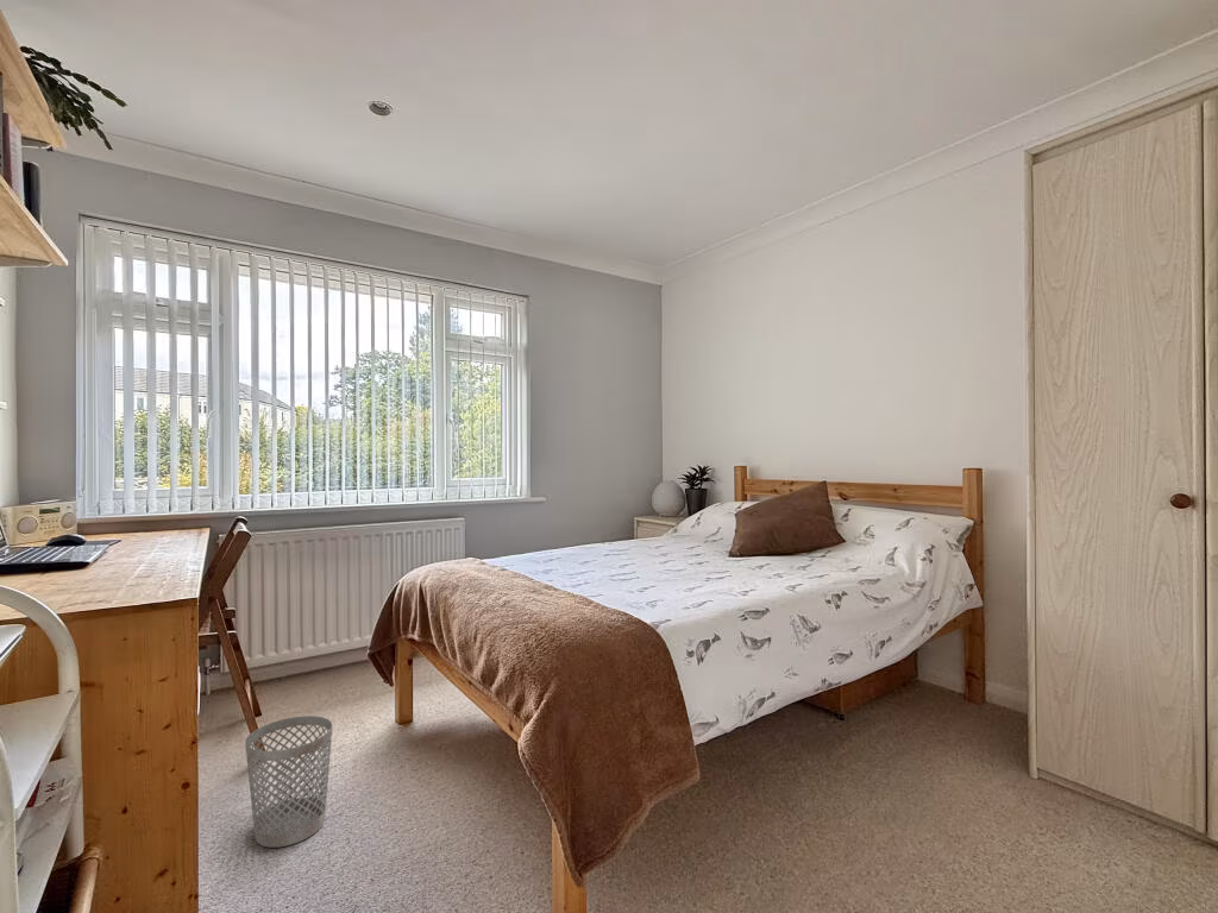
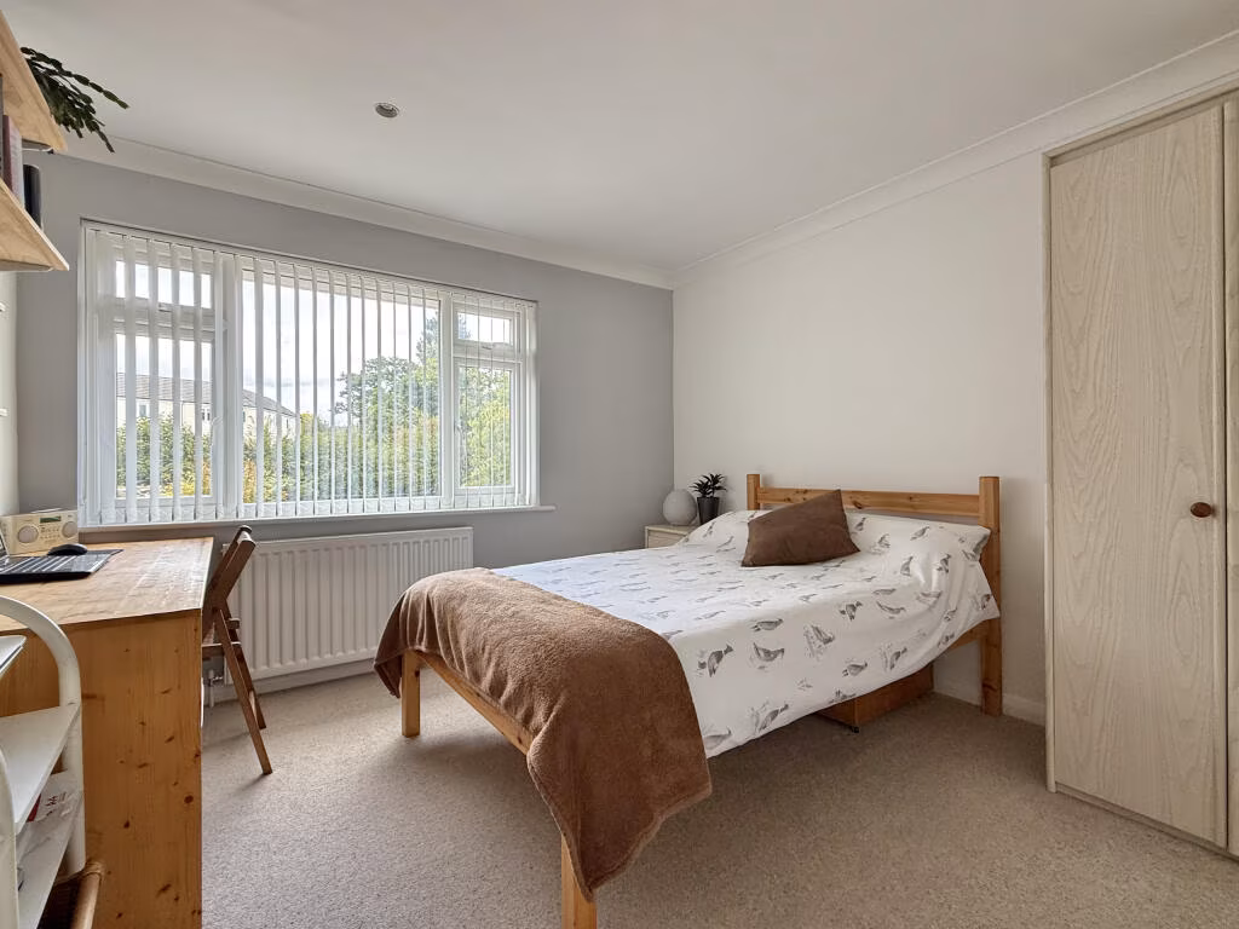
- wastebasket (290, 780)
